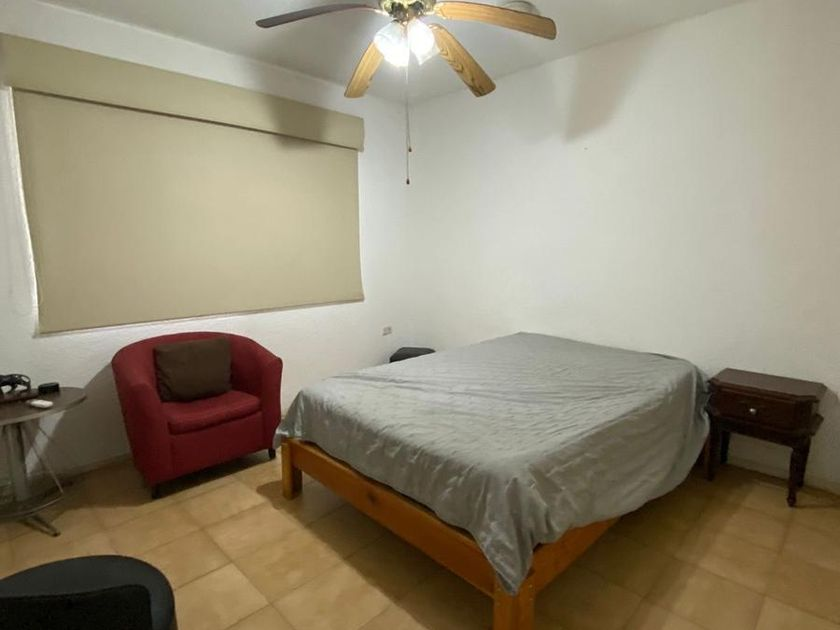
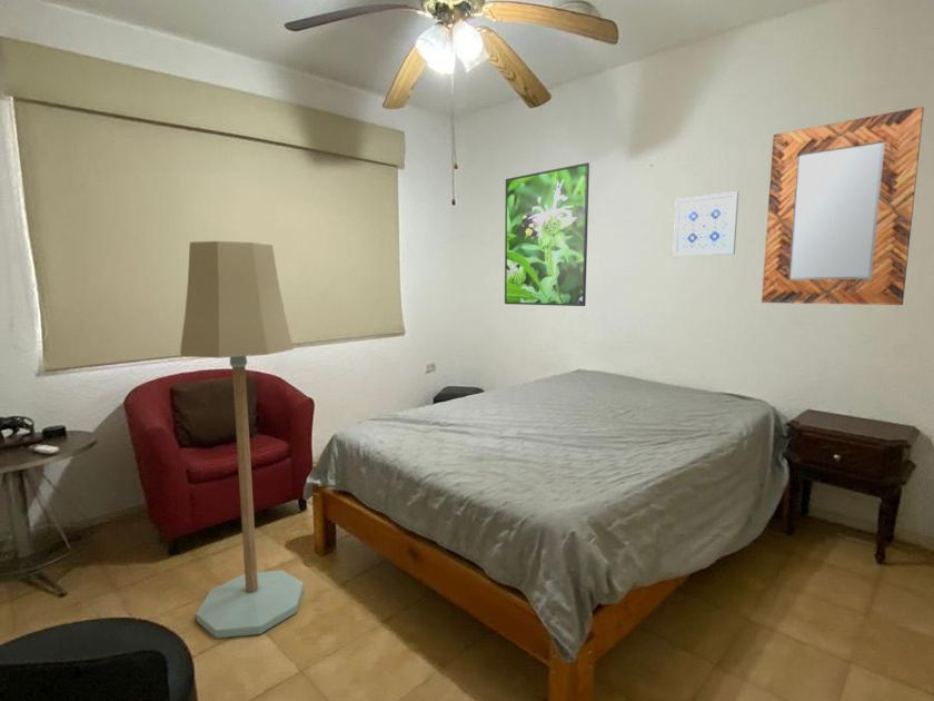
+ wall art (704, 225)
+ home mirror (834, 215)
+ floor lamp (242, 433)
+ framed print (543, 239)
